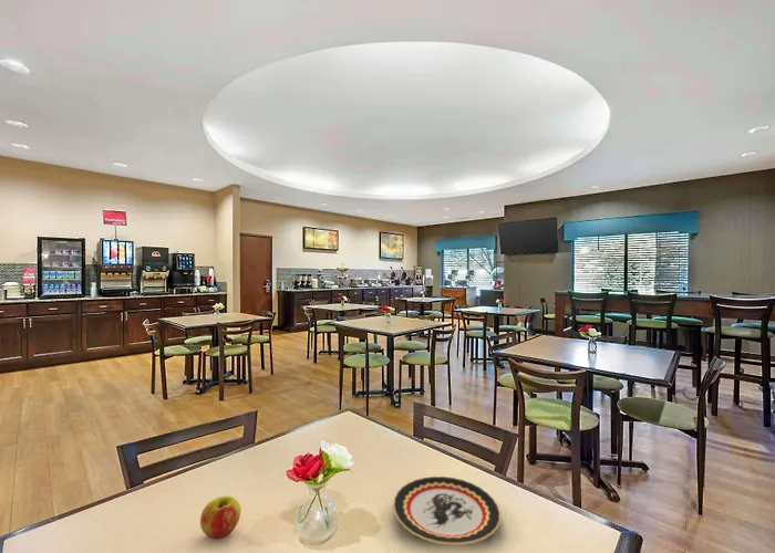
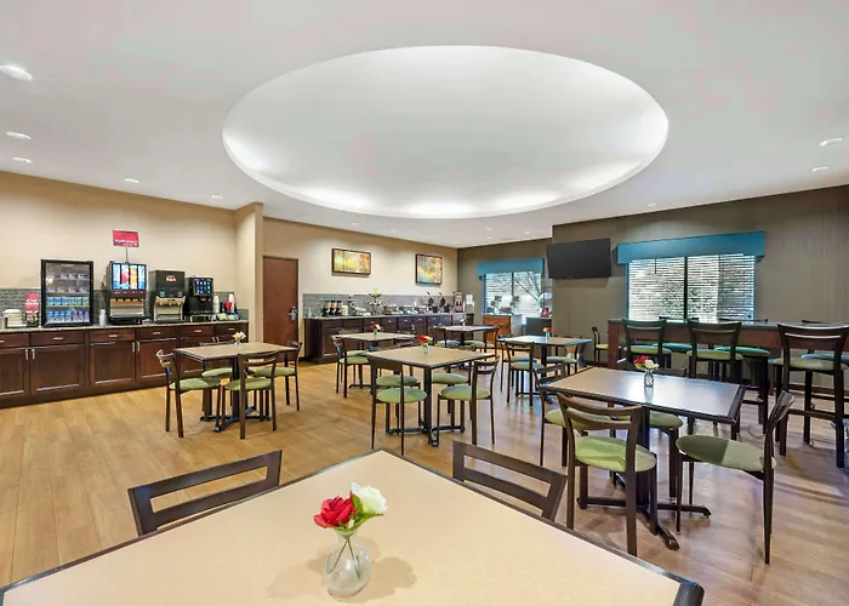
- apple (220, 517)
- plate (445, 509)
